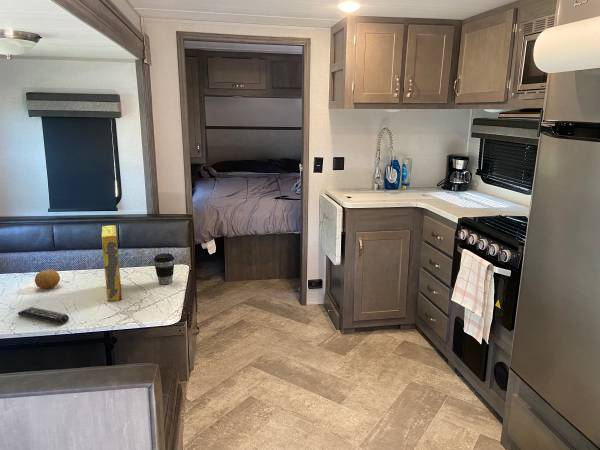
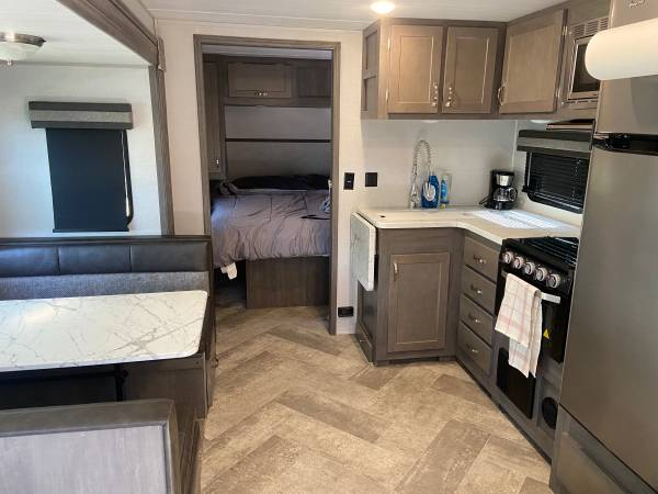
- fruit (47, 279)
- coffee cup (164, 269)
- cereal box (111, 261)
- remote control (43, 315)
